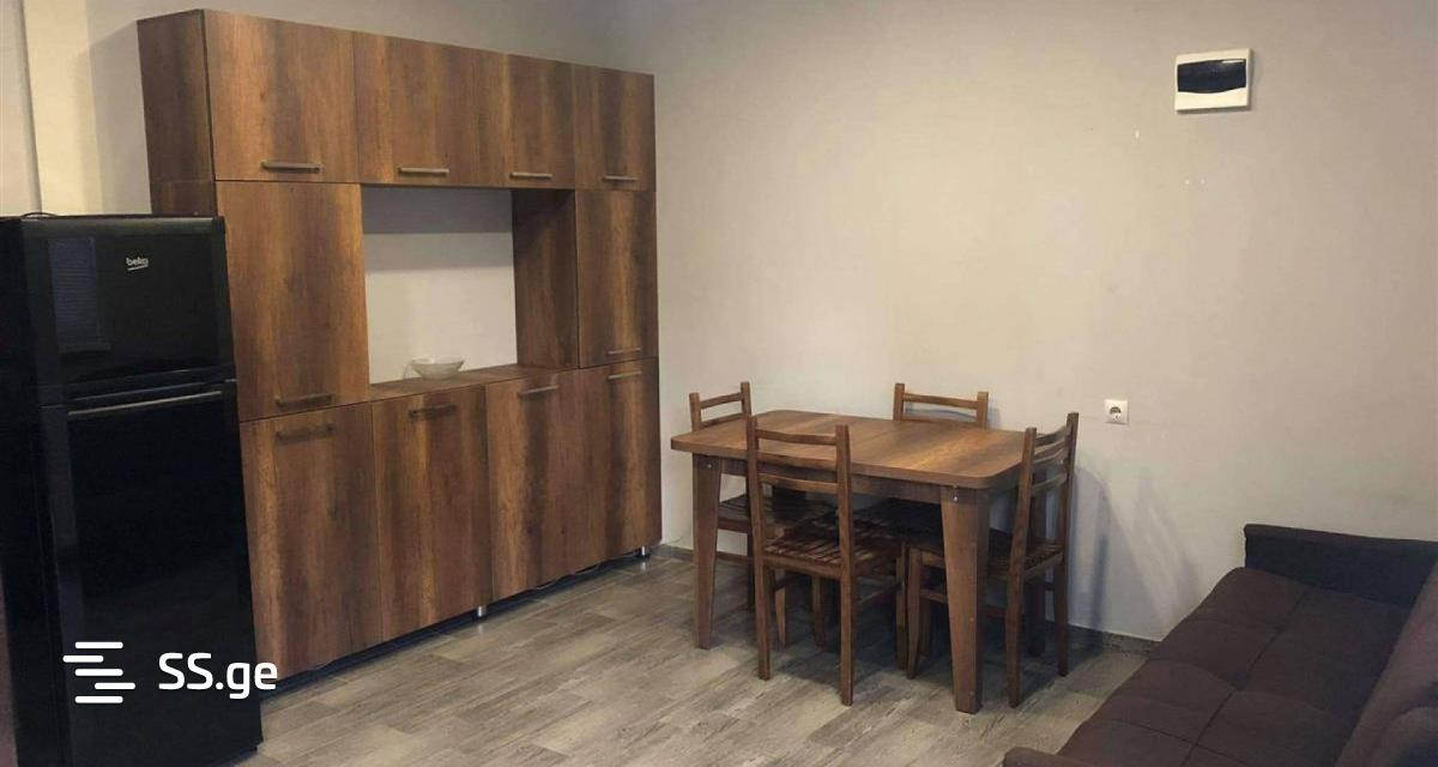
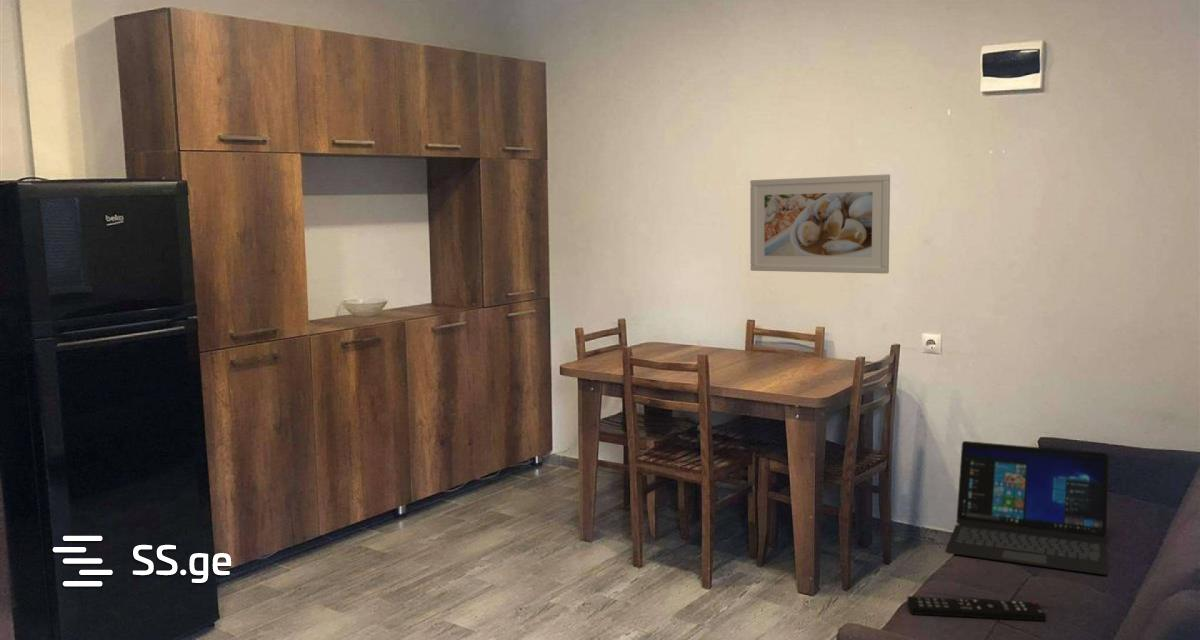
+ laptop (1028, 501)
+ remote control (975, 607)
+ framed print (816, 224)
